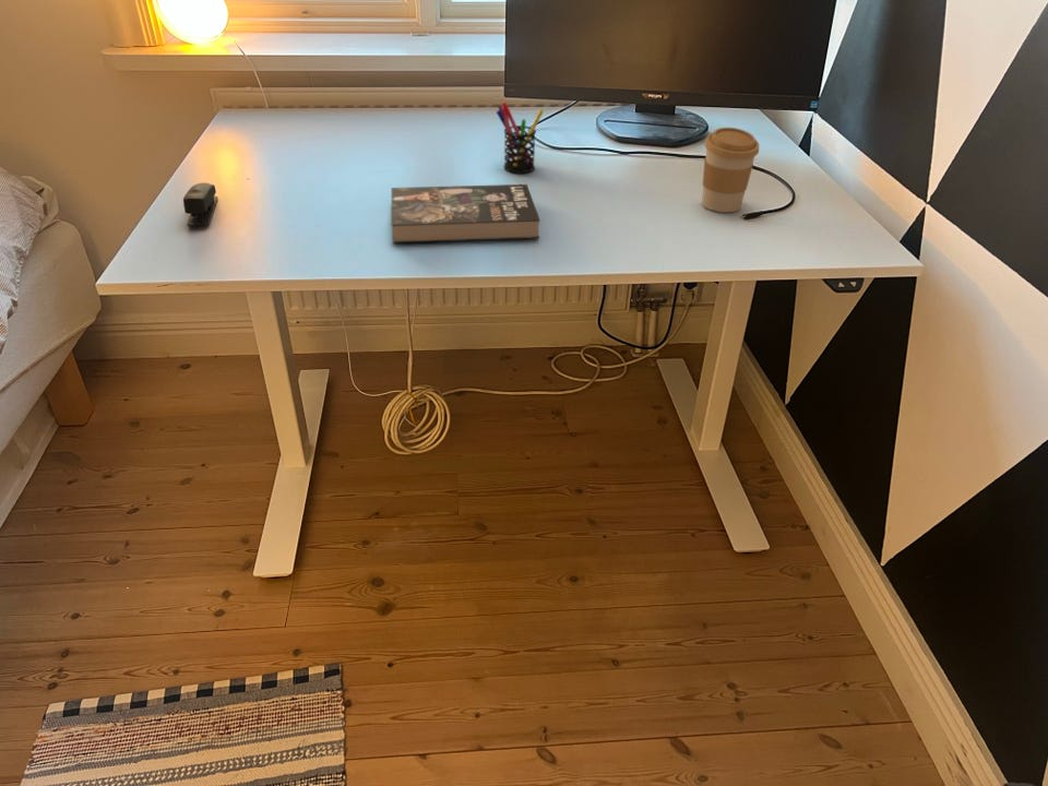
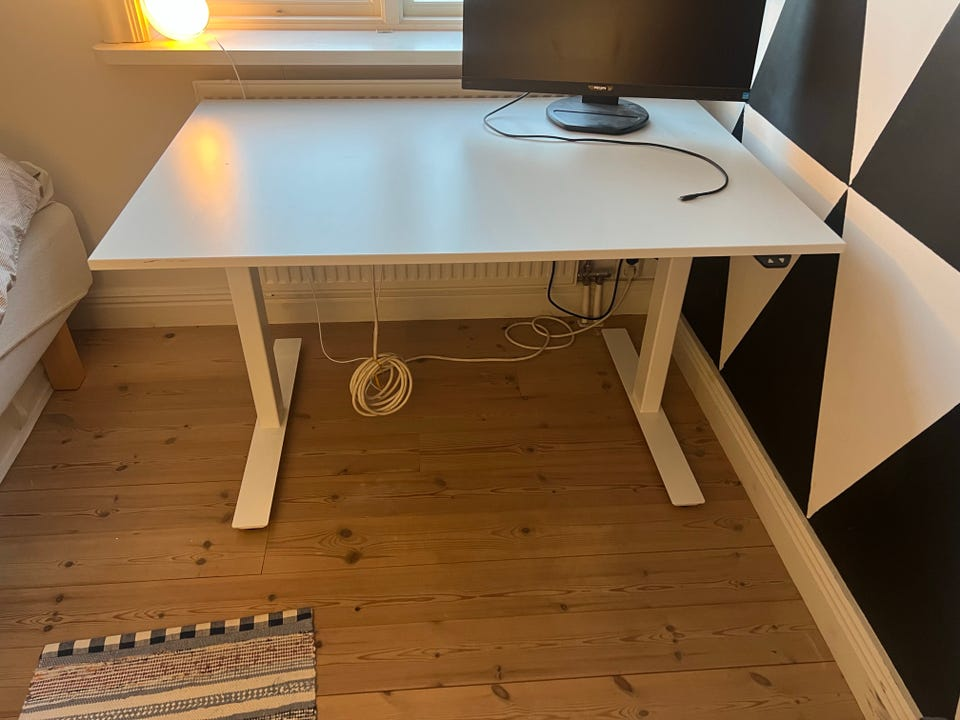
- book (463, 212)
- pen holder (519, 136)
- coffee cup (727, 169)
- stapler (200, 199)
